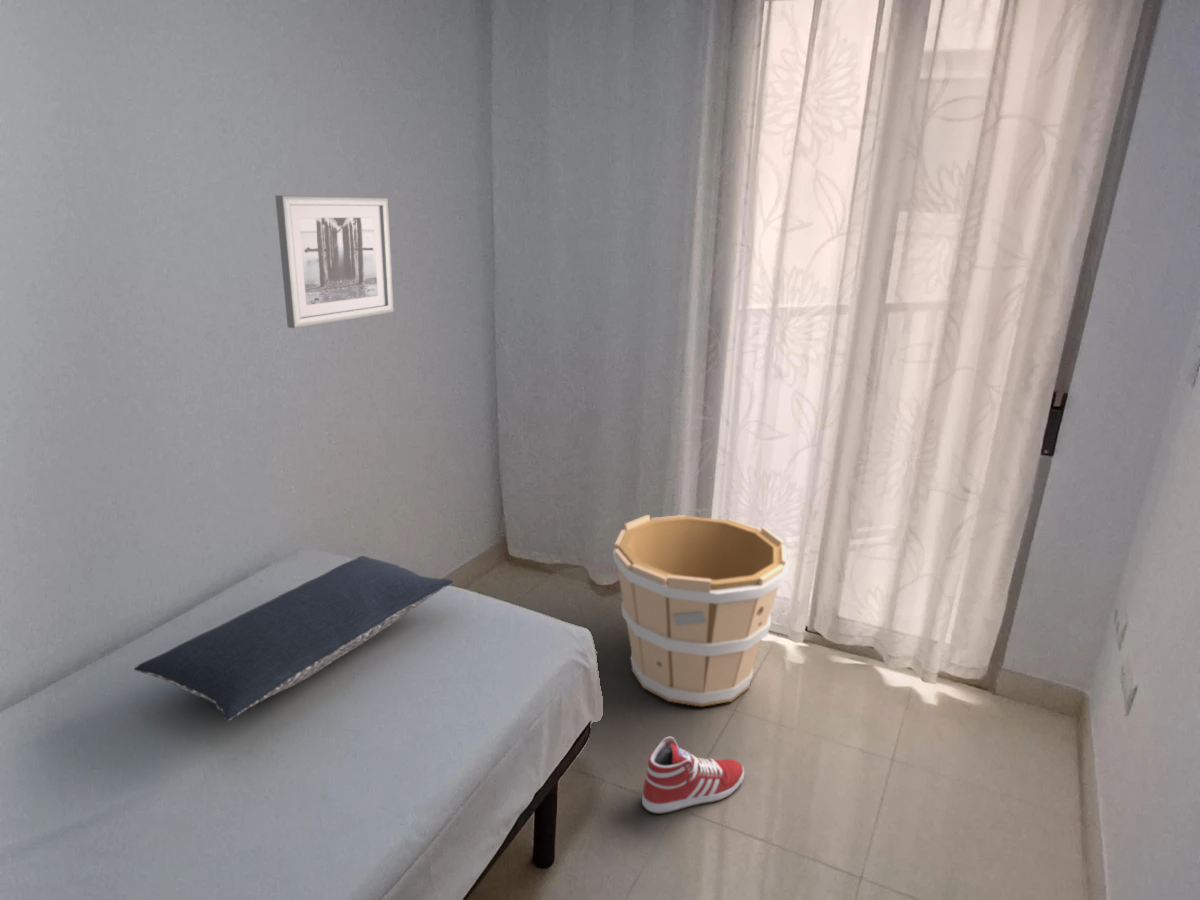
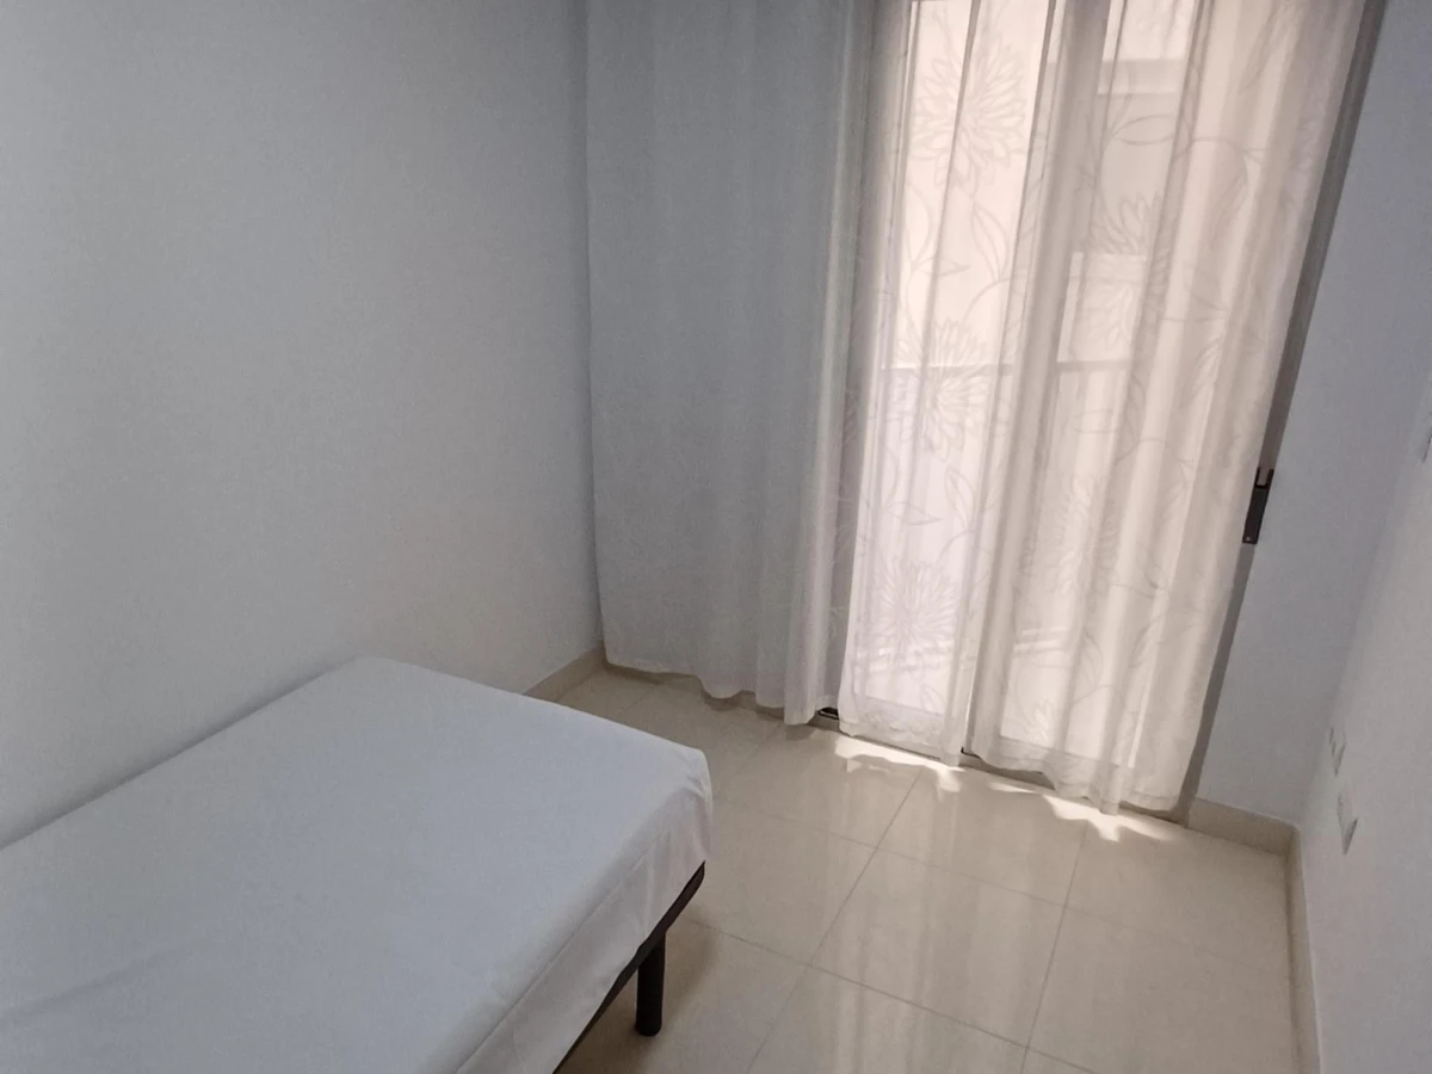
- wall art (340, 259)
- pillow (310, 621)
- sneaker (696, 766)
- wooden bucket (696, 607)
